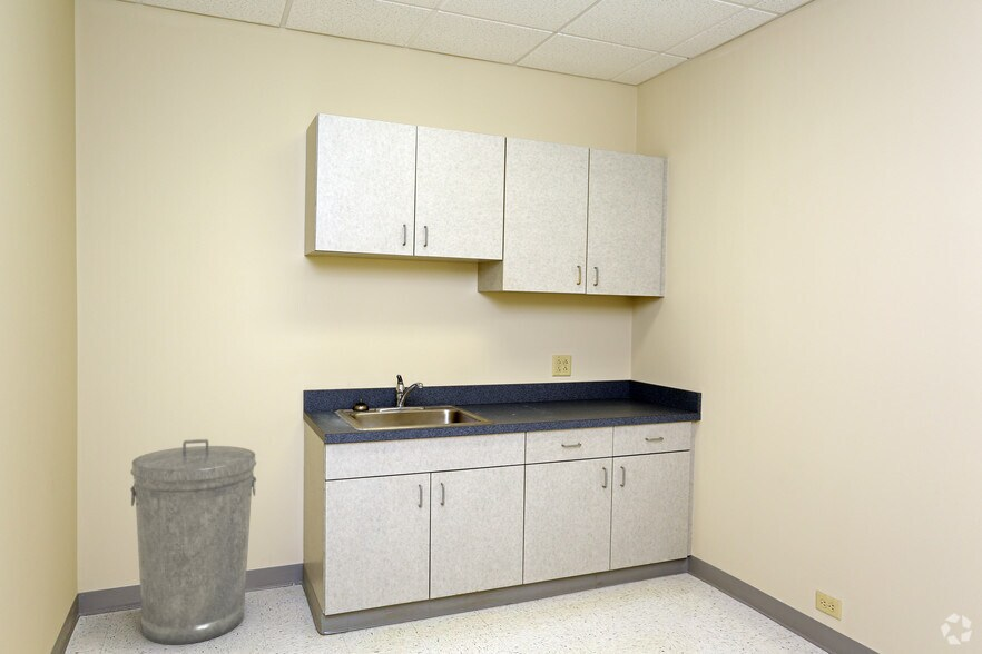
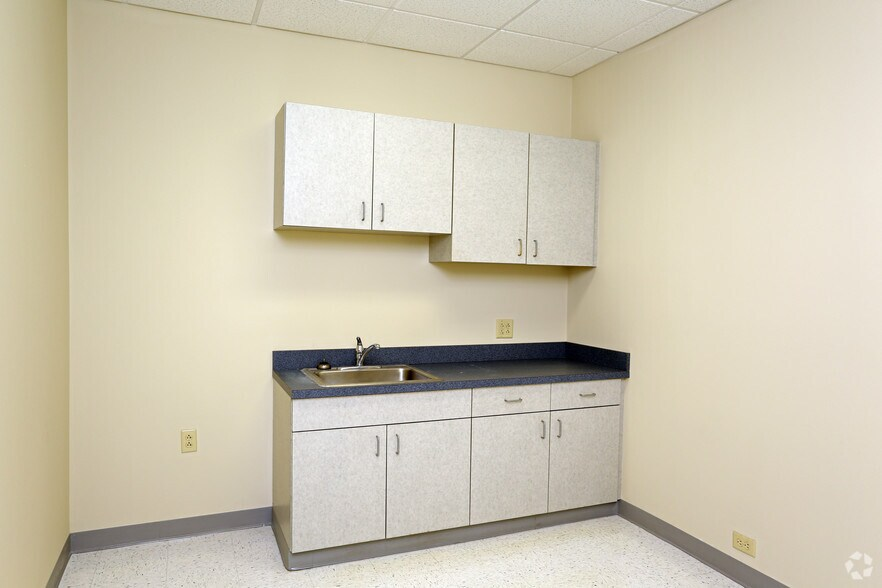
- trash can (195, 531)
